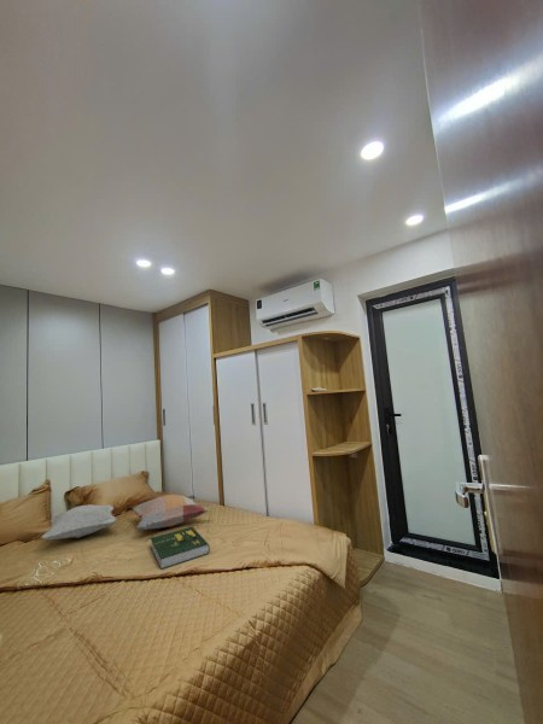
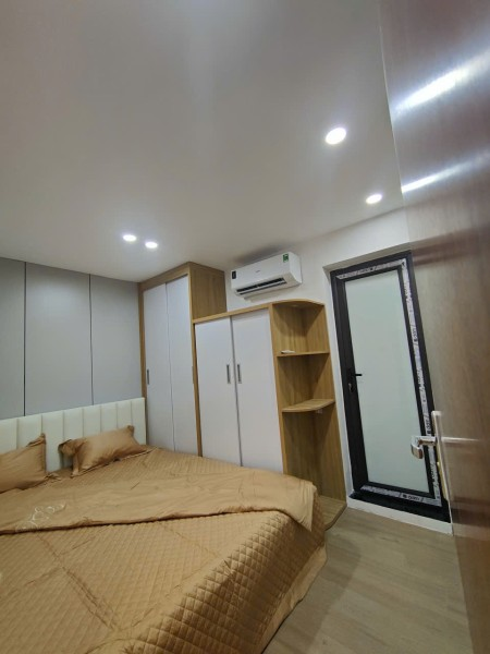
- decorative pillow (169, 509)
- book (179, 544)
- cushion (82, 520)
